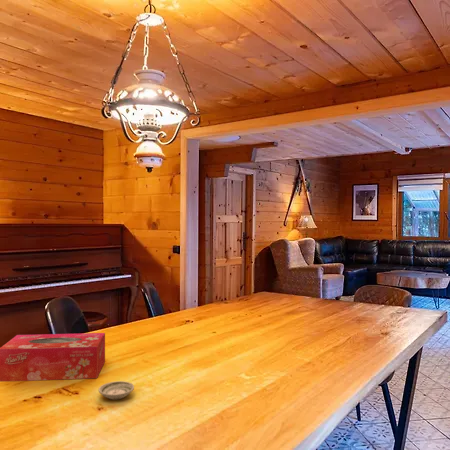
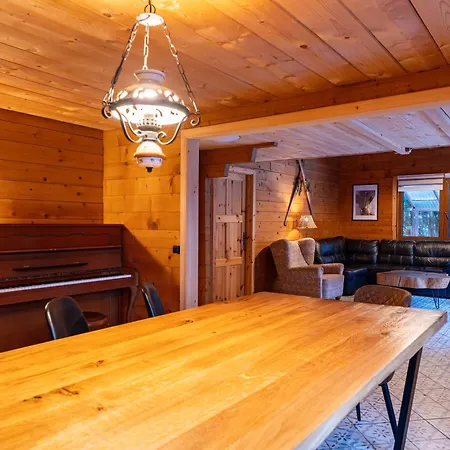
- tissue box (55, 355)
- saucer (116, 391)
